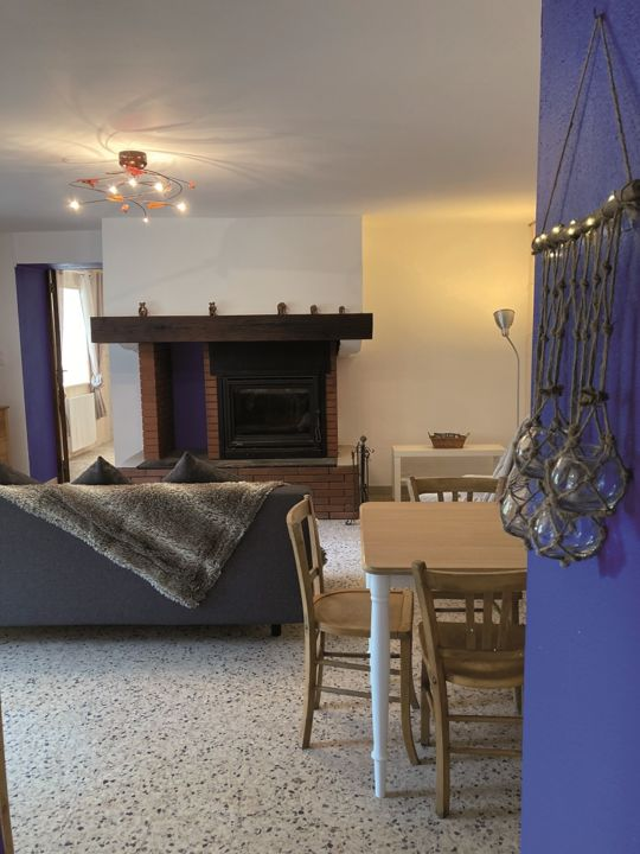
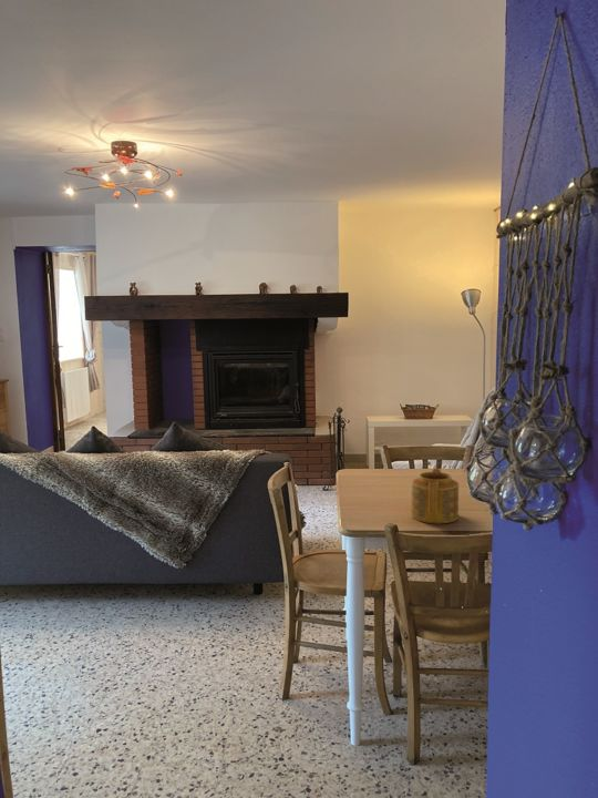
+ teapot (434, 494)
